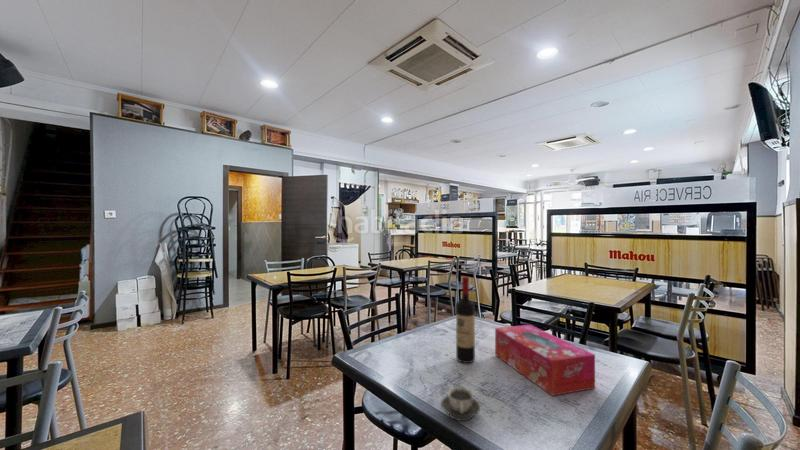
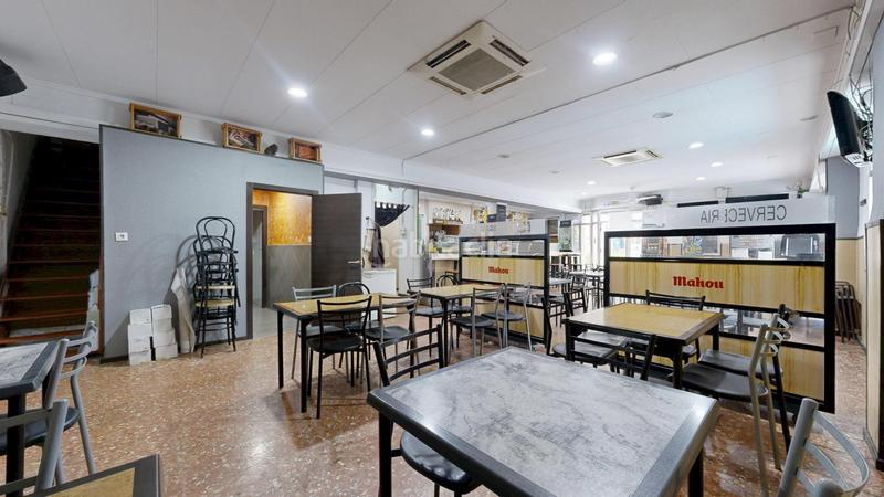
- wine bottle (465, 318)
- cup (460, 403)
- tissue box (539, 354)
